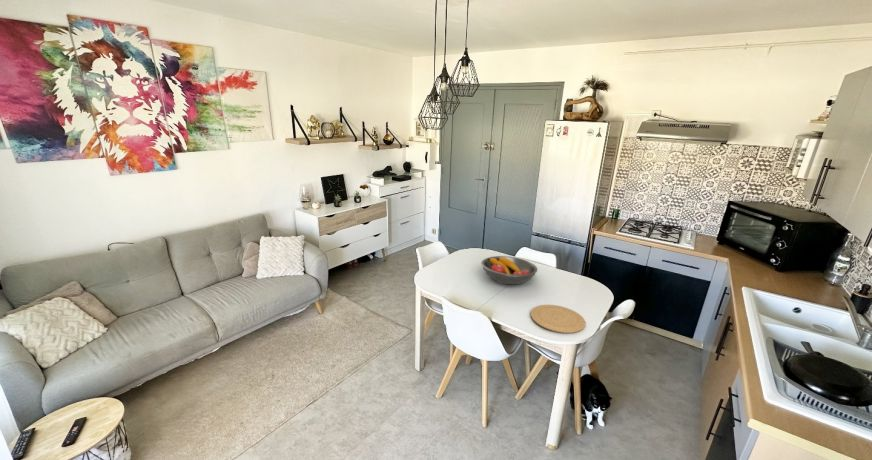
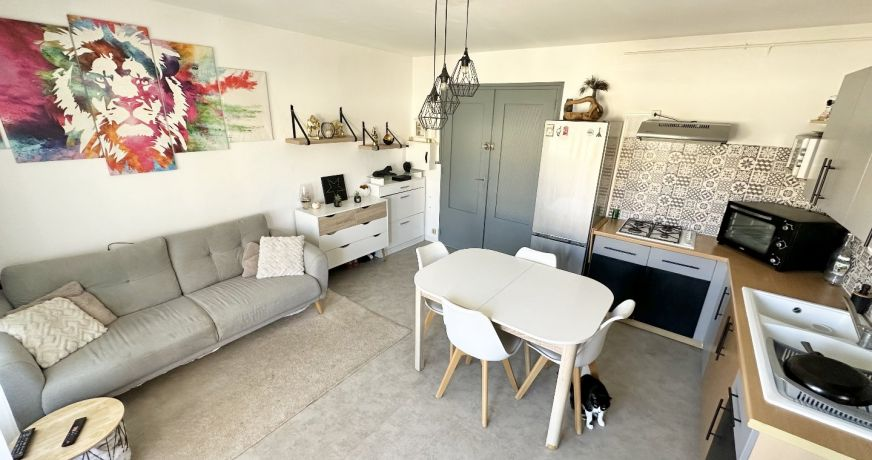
- fruit bowl (508, 270)
- plate (557, 317)
